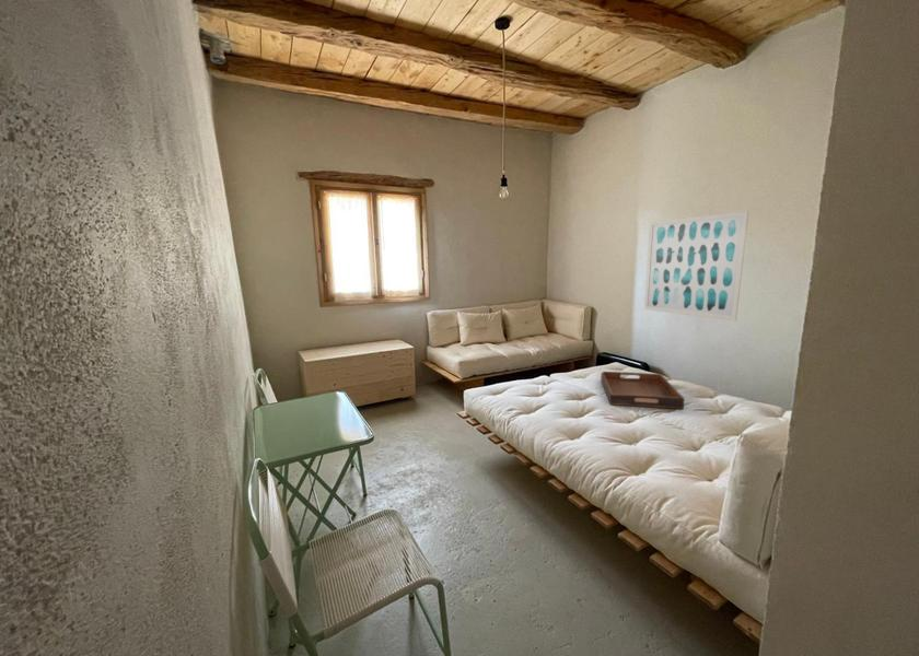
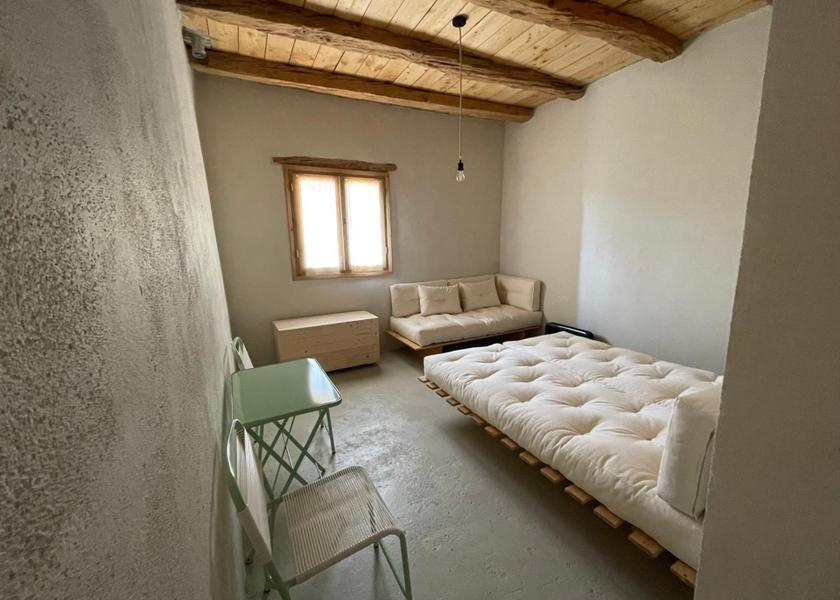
- serving tray (637, 388)
- wall art (688, 267)
